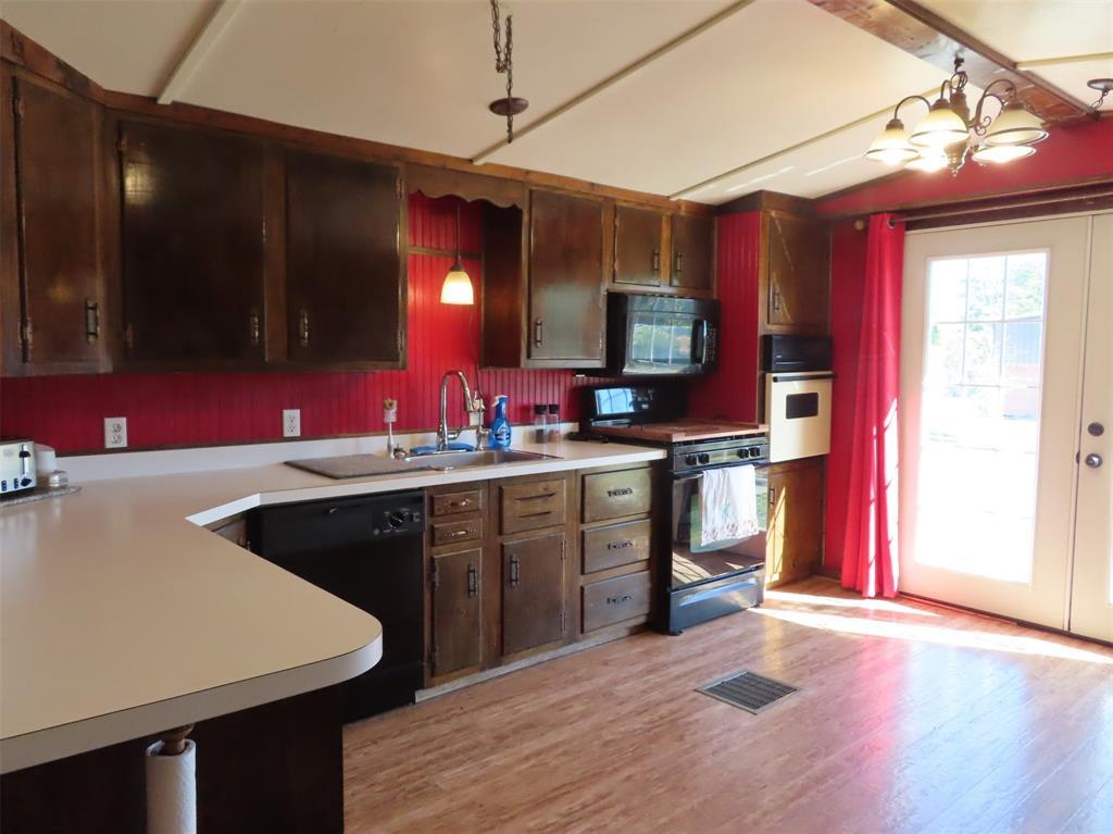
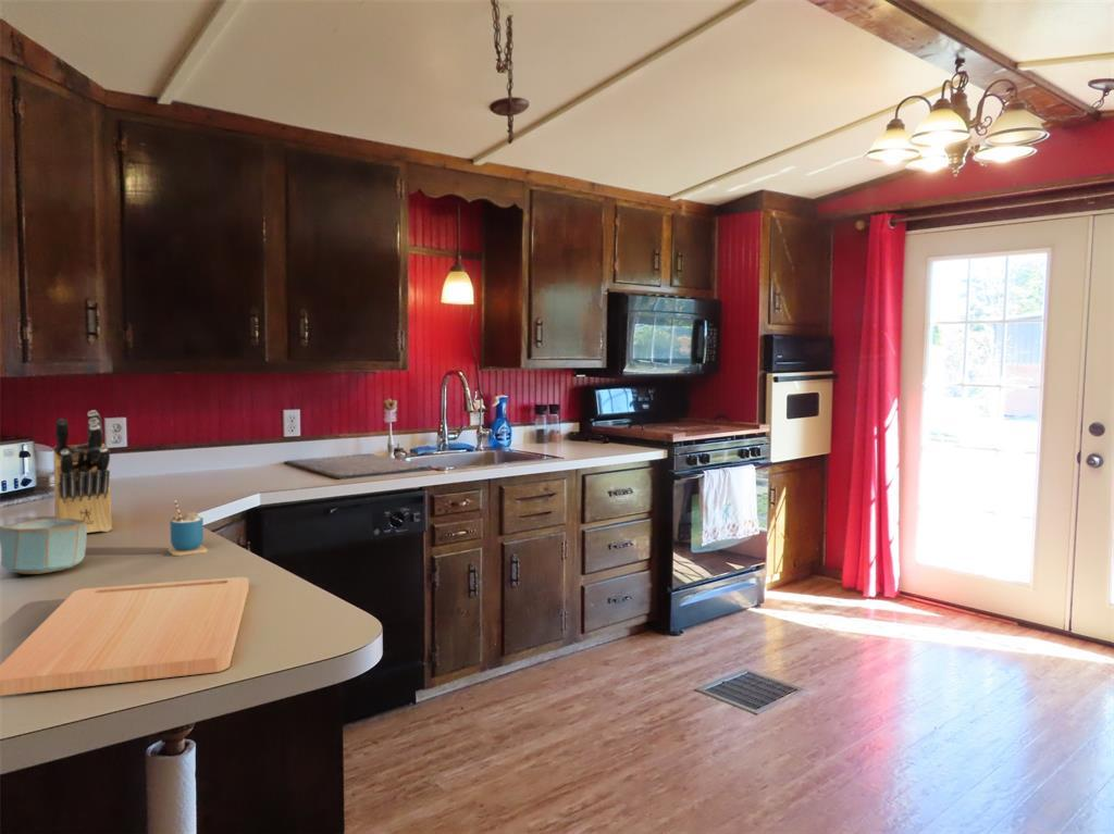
+ knife block (81, 469)
+ cutting board (143, 624)
+ bowl (44, 545)
+ cup (186, 524)
